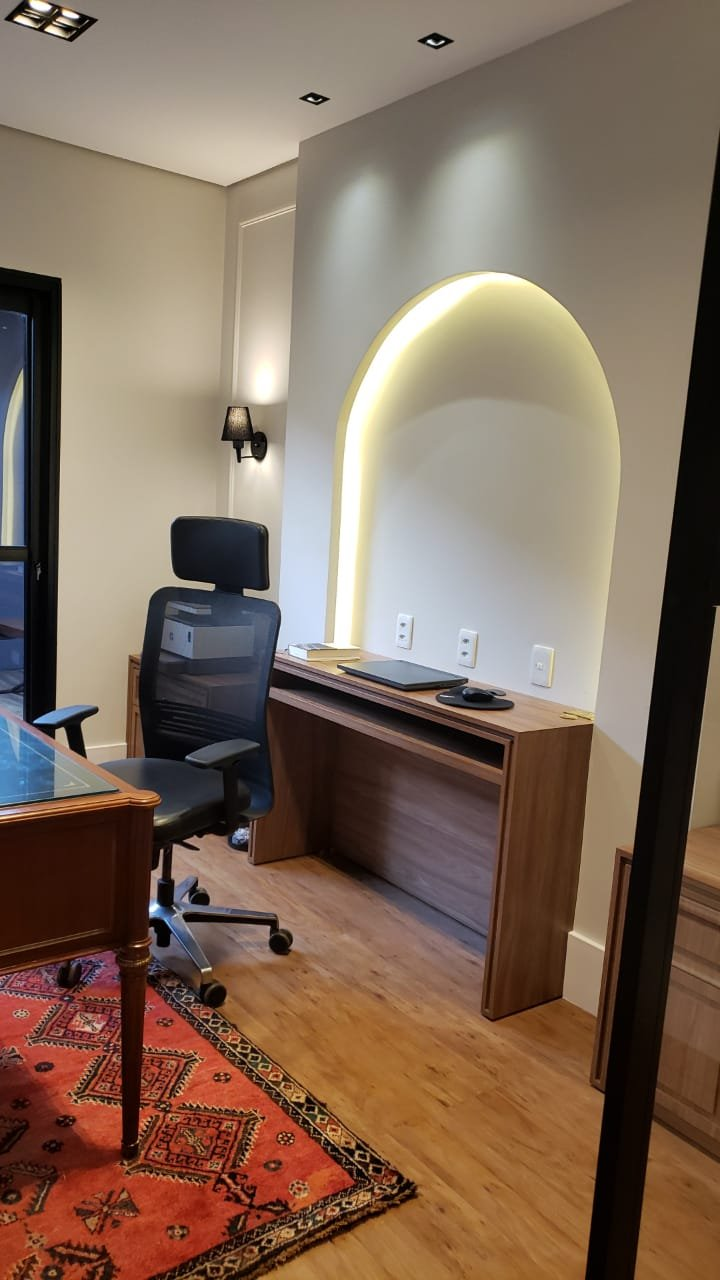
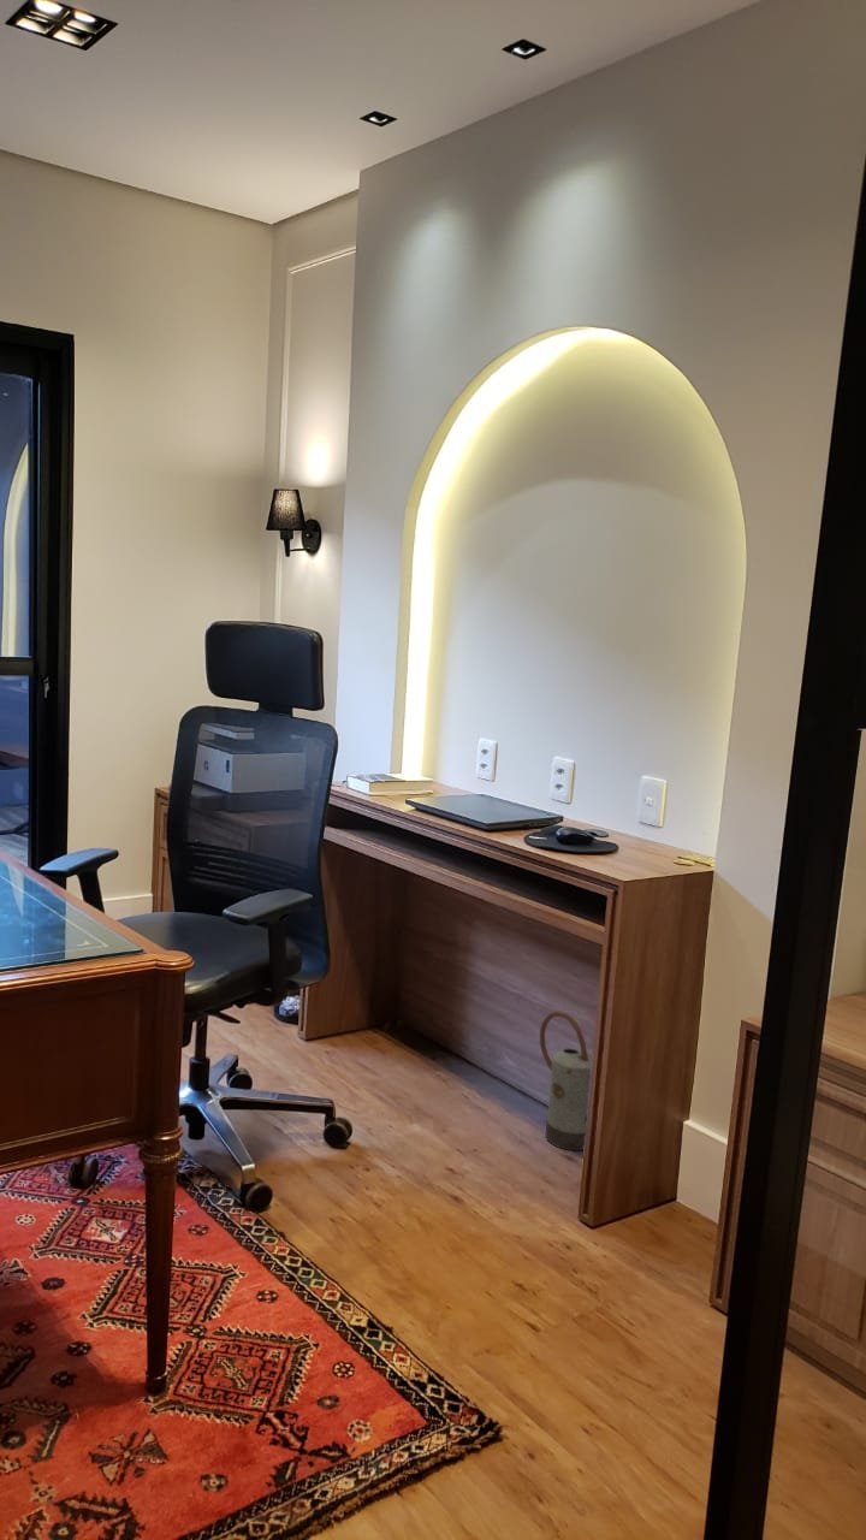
+ watering can (575, 1079)
